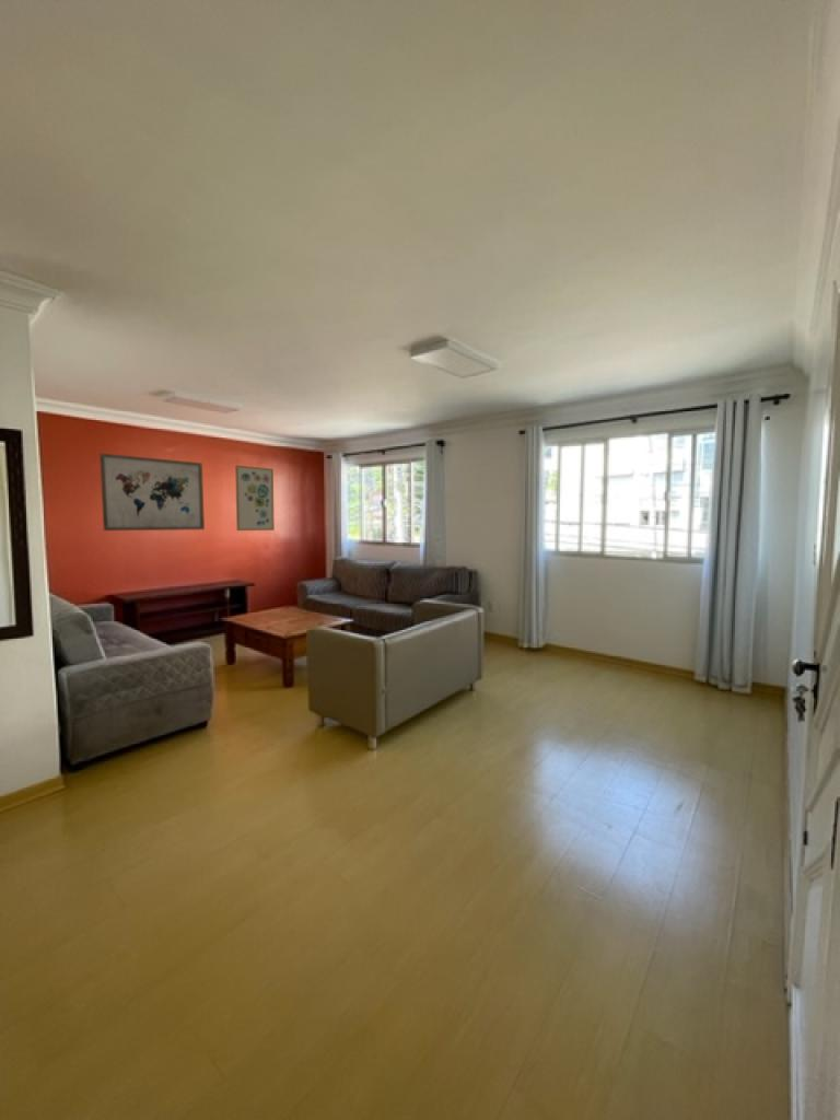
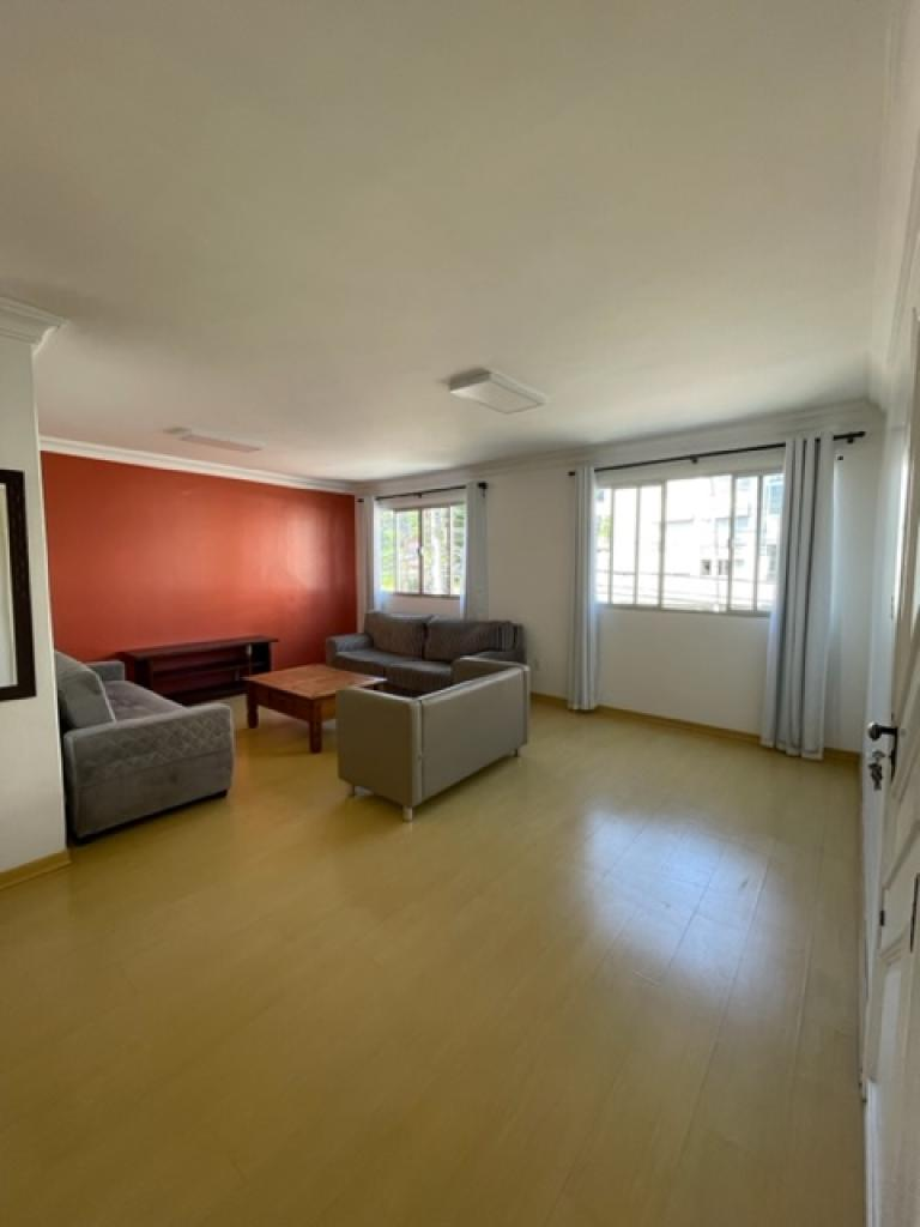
- wall art (255, 499)
- wall art (155, 494)
